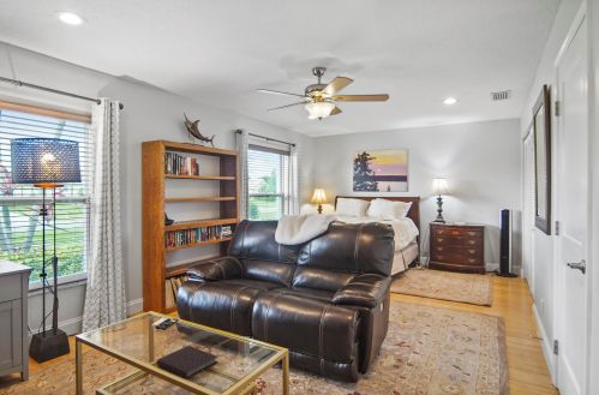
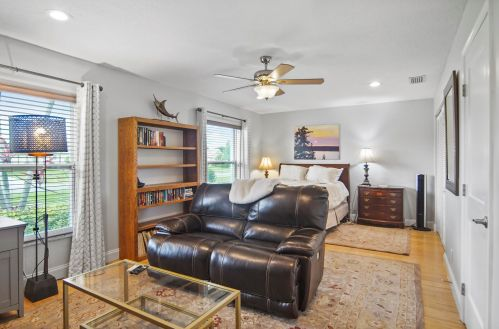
- notebook (187, 360)
